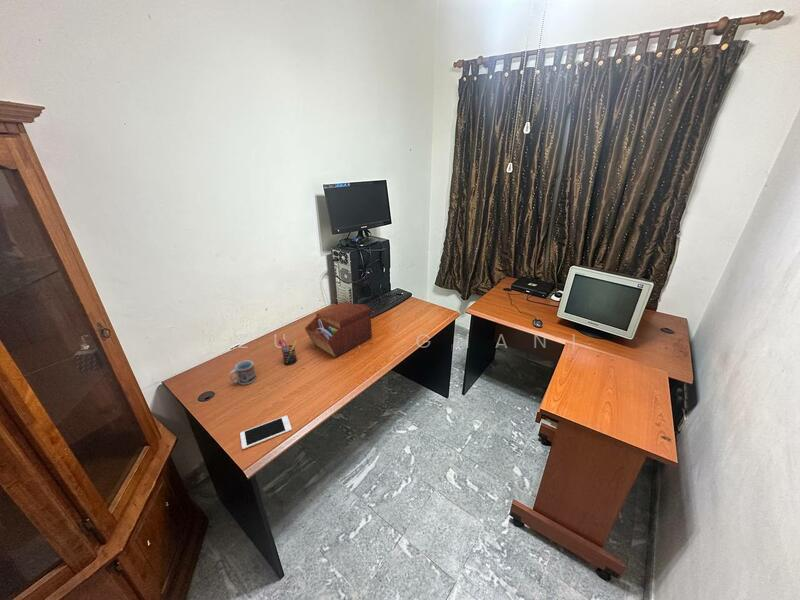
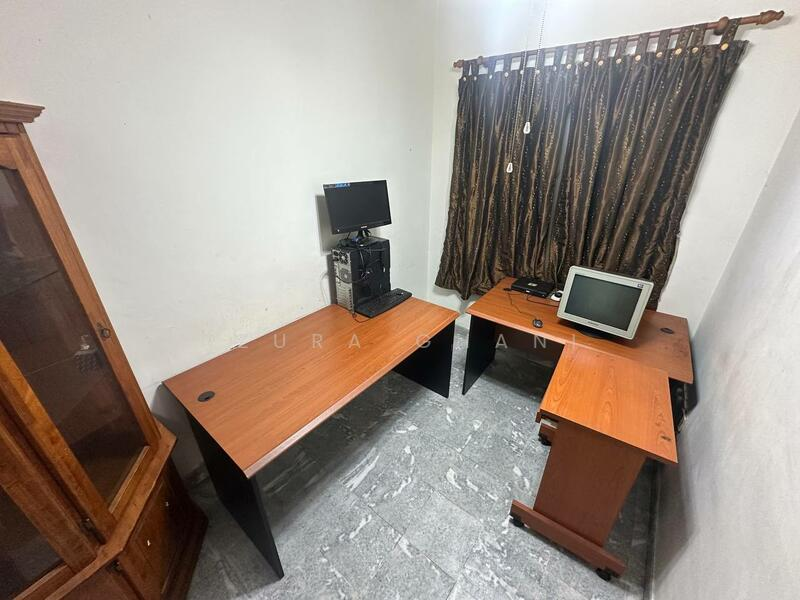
- cell phone (266, 431)
- pen holder (287, 351)
- cup (242, 373)
- sewing box (338, 326)
